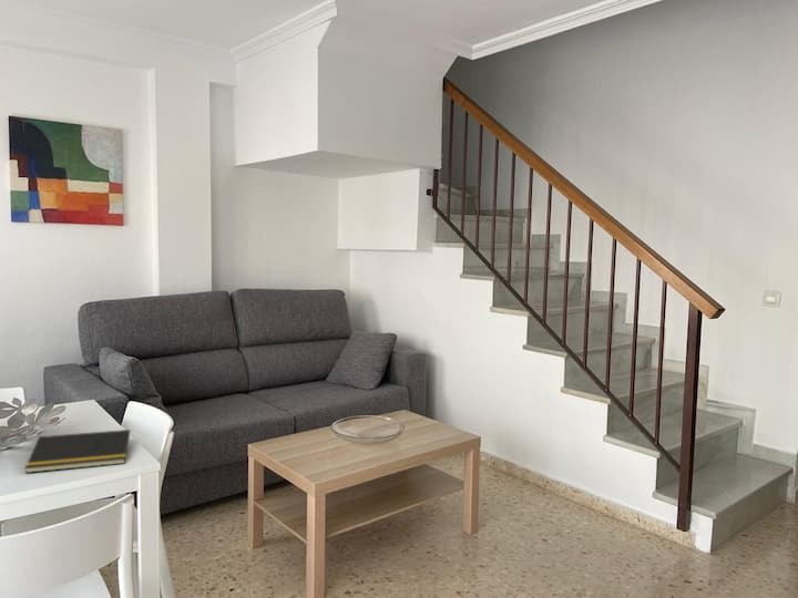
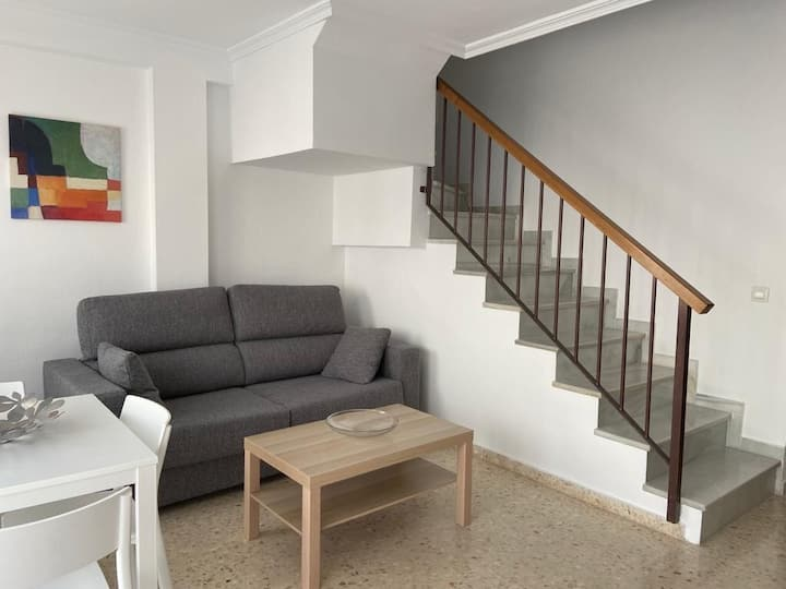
- notepad (81, 450)
